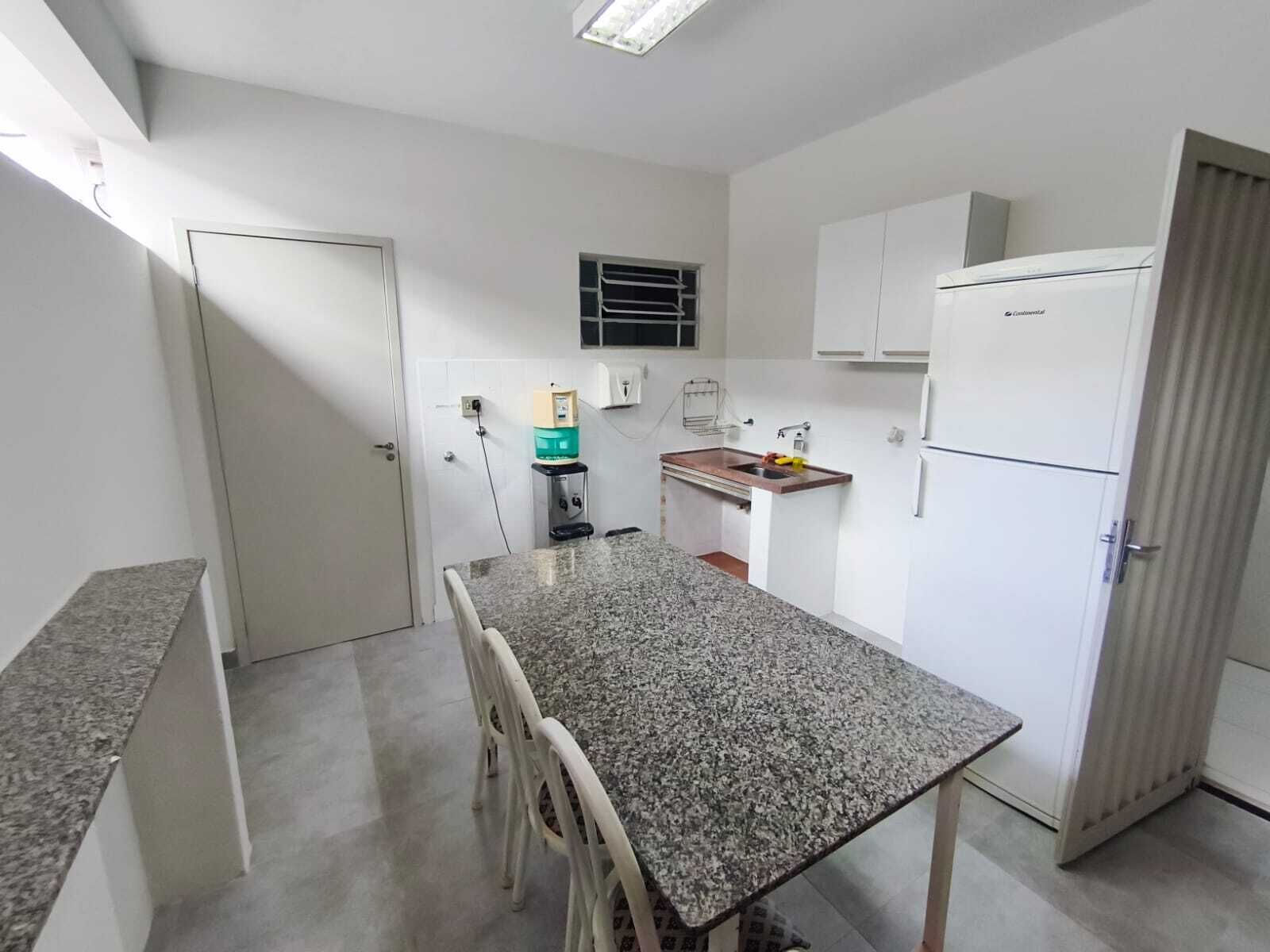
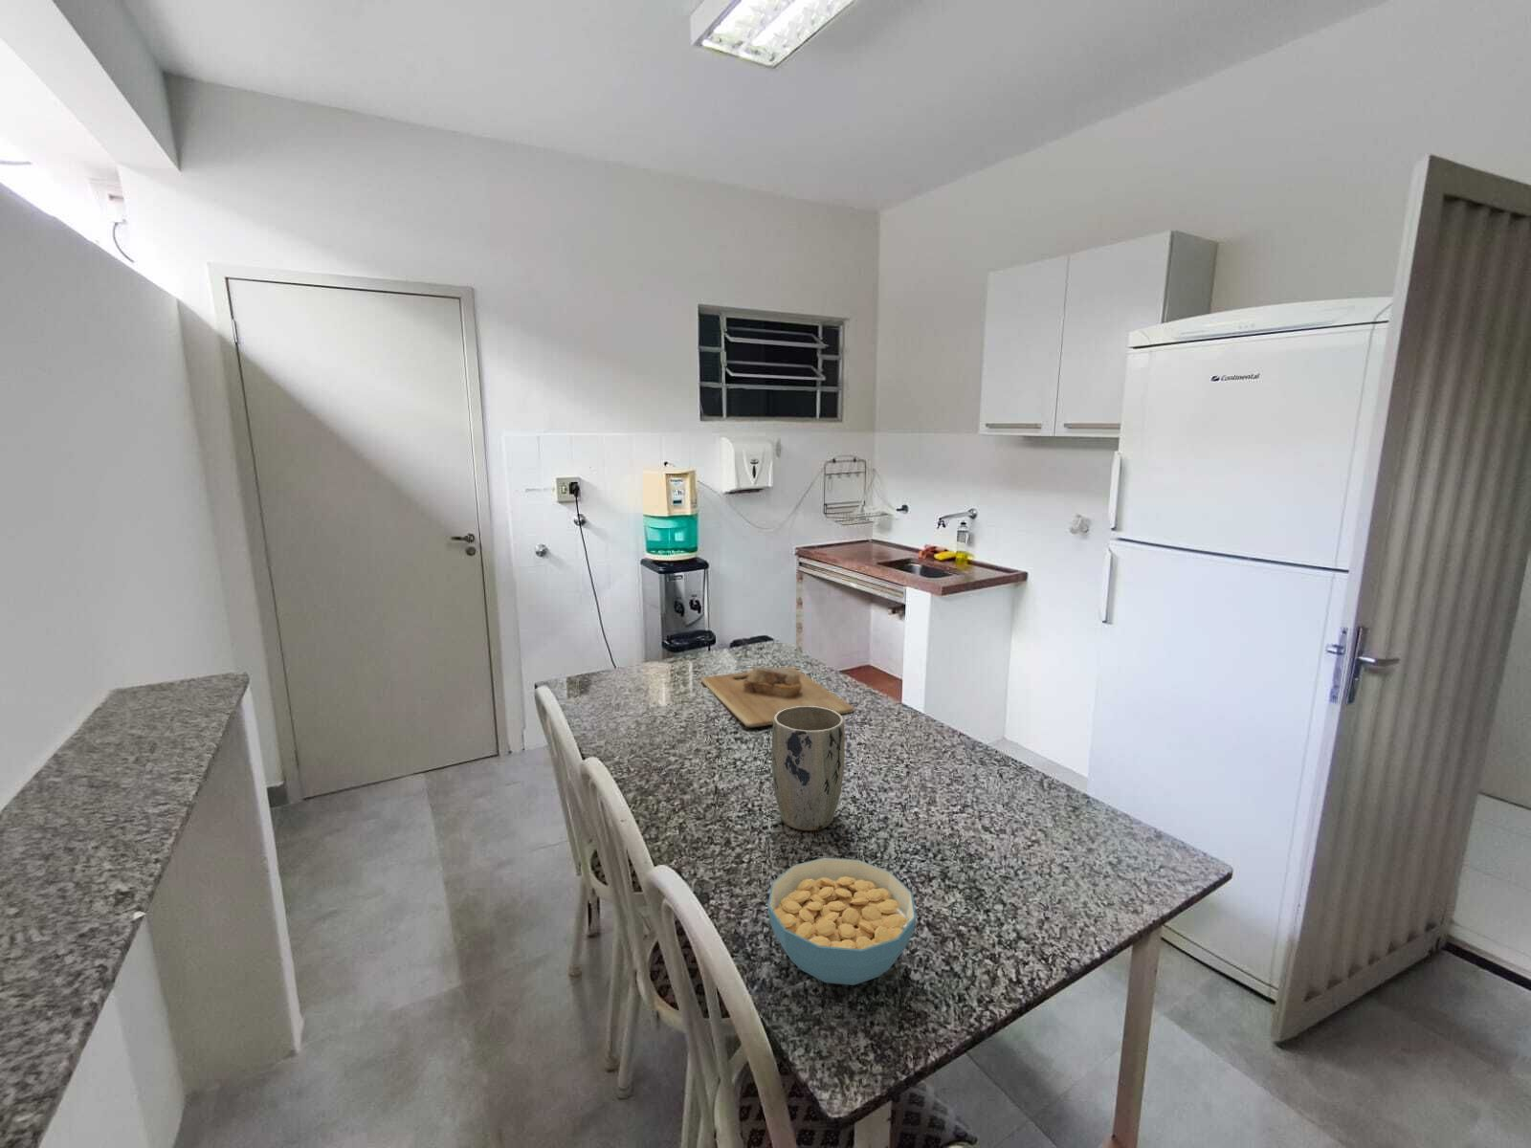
+ cereal bowl (840, 932)
+ plant pot (808, 768)
+ cutting board (773, 683)
